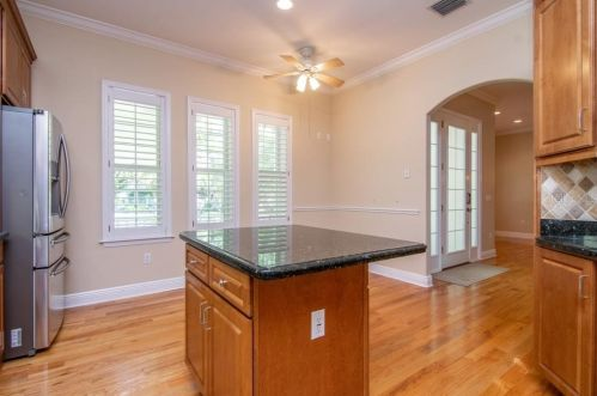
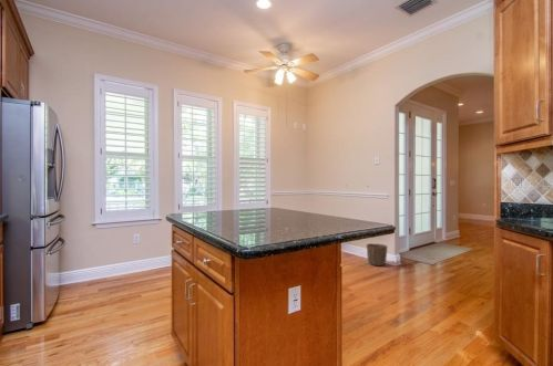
+ waste basket (376, 254)
